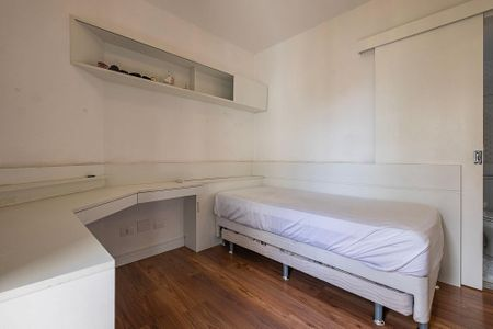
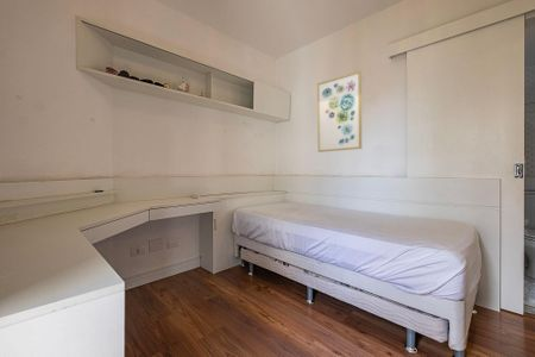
+ wall art (338, 113)
